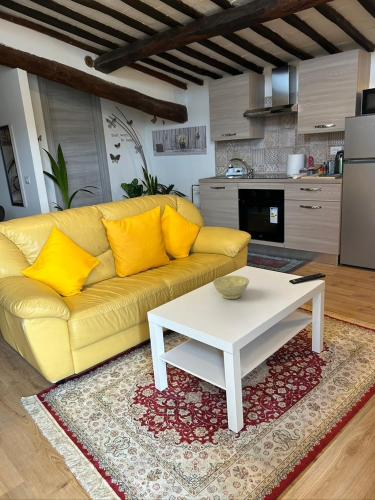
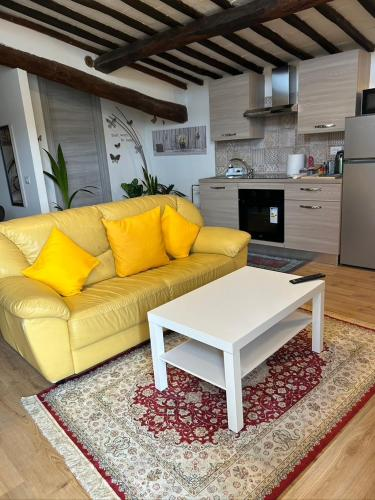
- bowl (231, 288)
